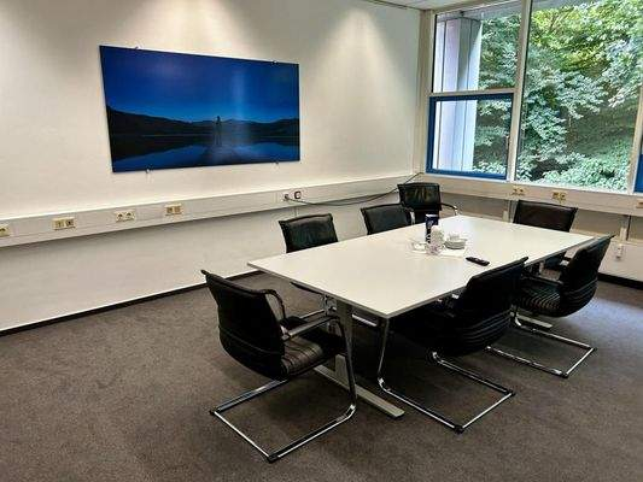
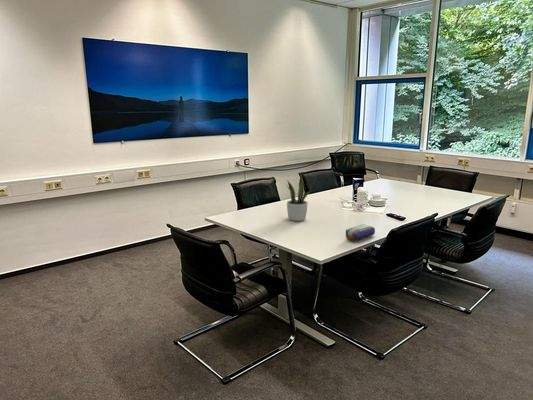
+ pencil case (360, 232)
+ potted plant (298, 196)
